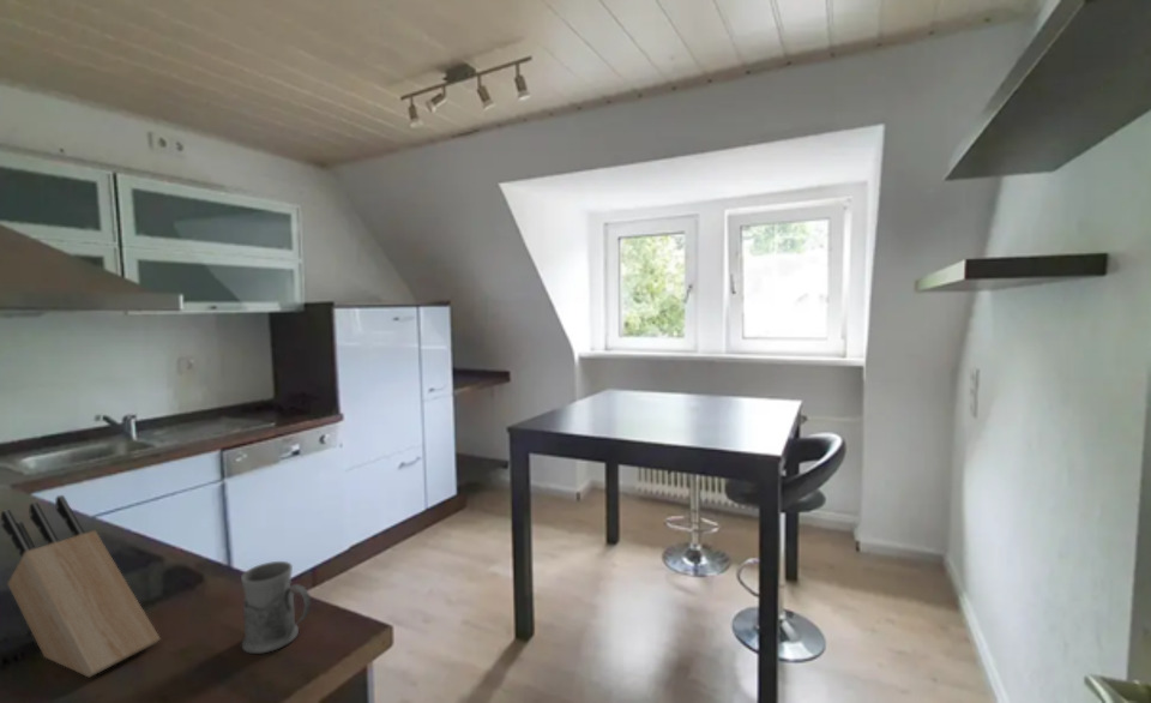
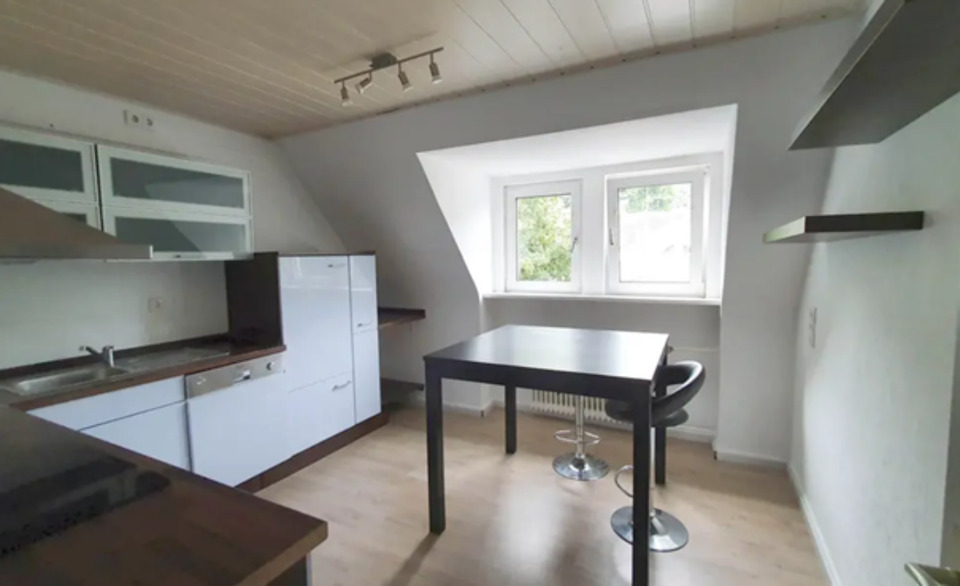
- mug (278, 607)
- knife block (73, 576)
